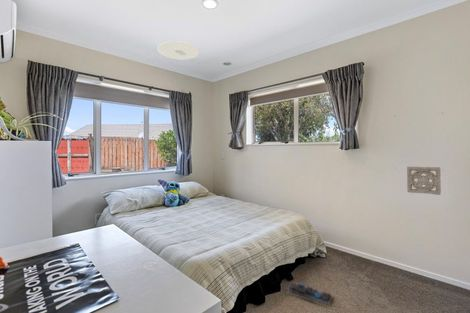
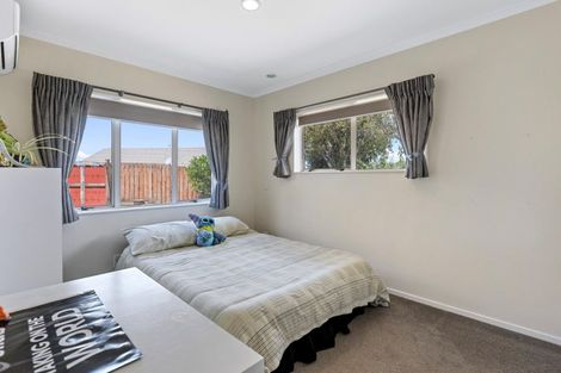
- remote control (309, 291)
- wall ornament (422, 180)
- ceiling light (178, 49)
